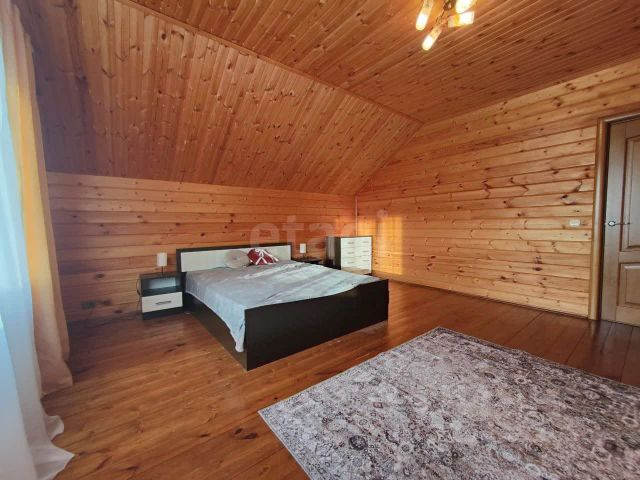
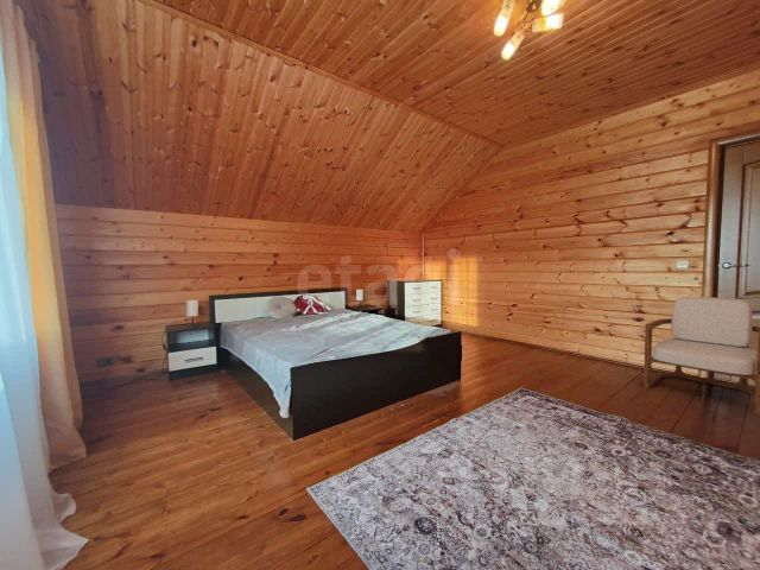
+ armchair (704, 346)
